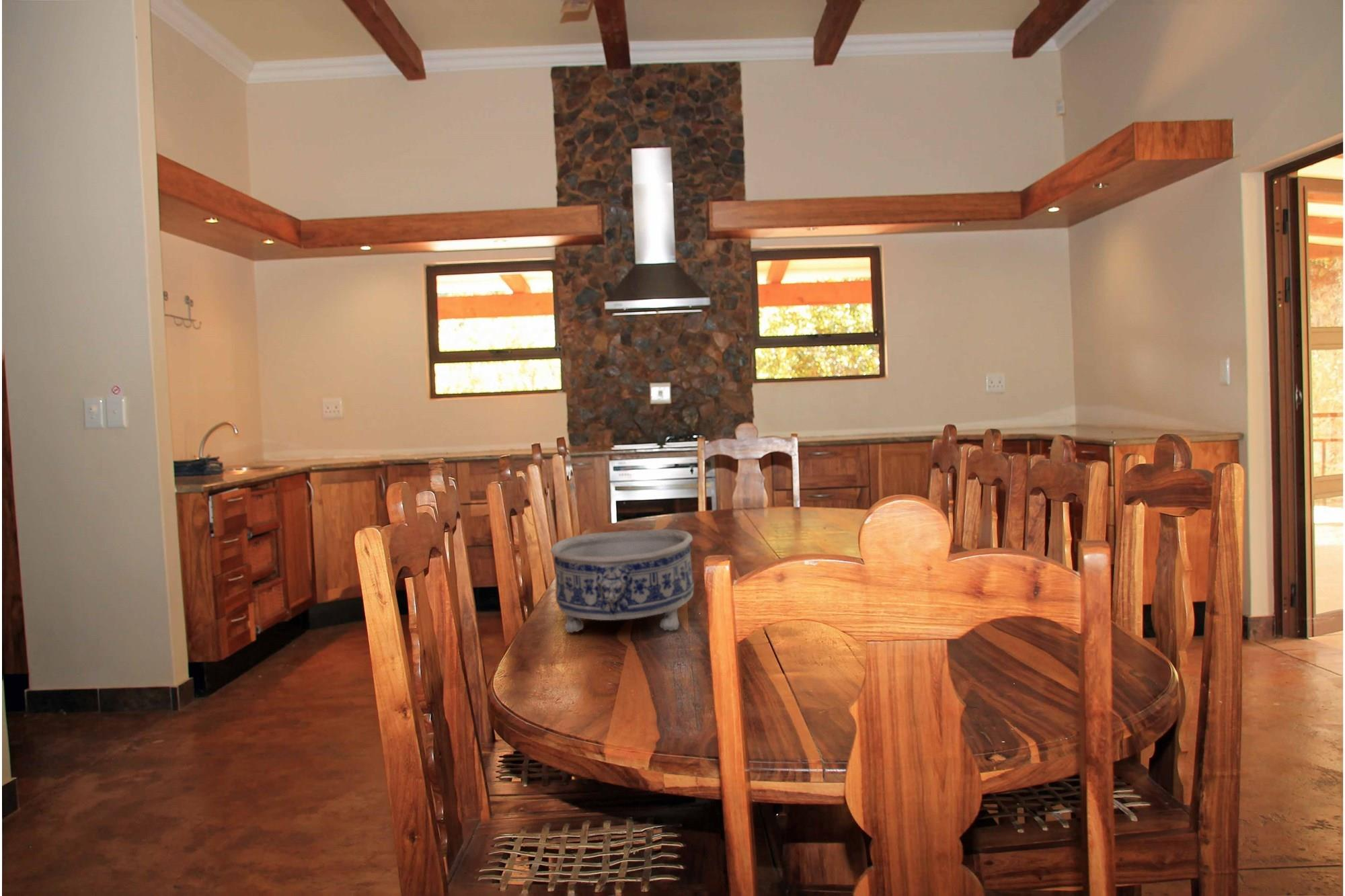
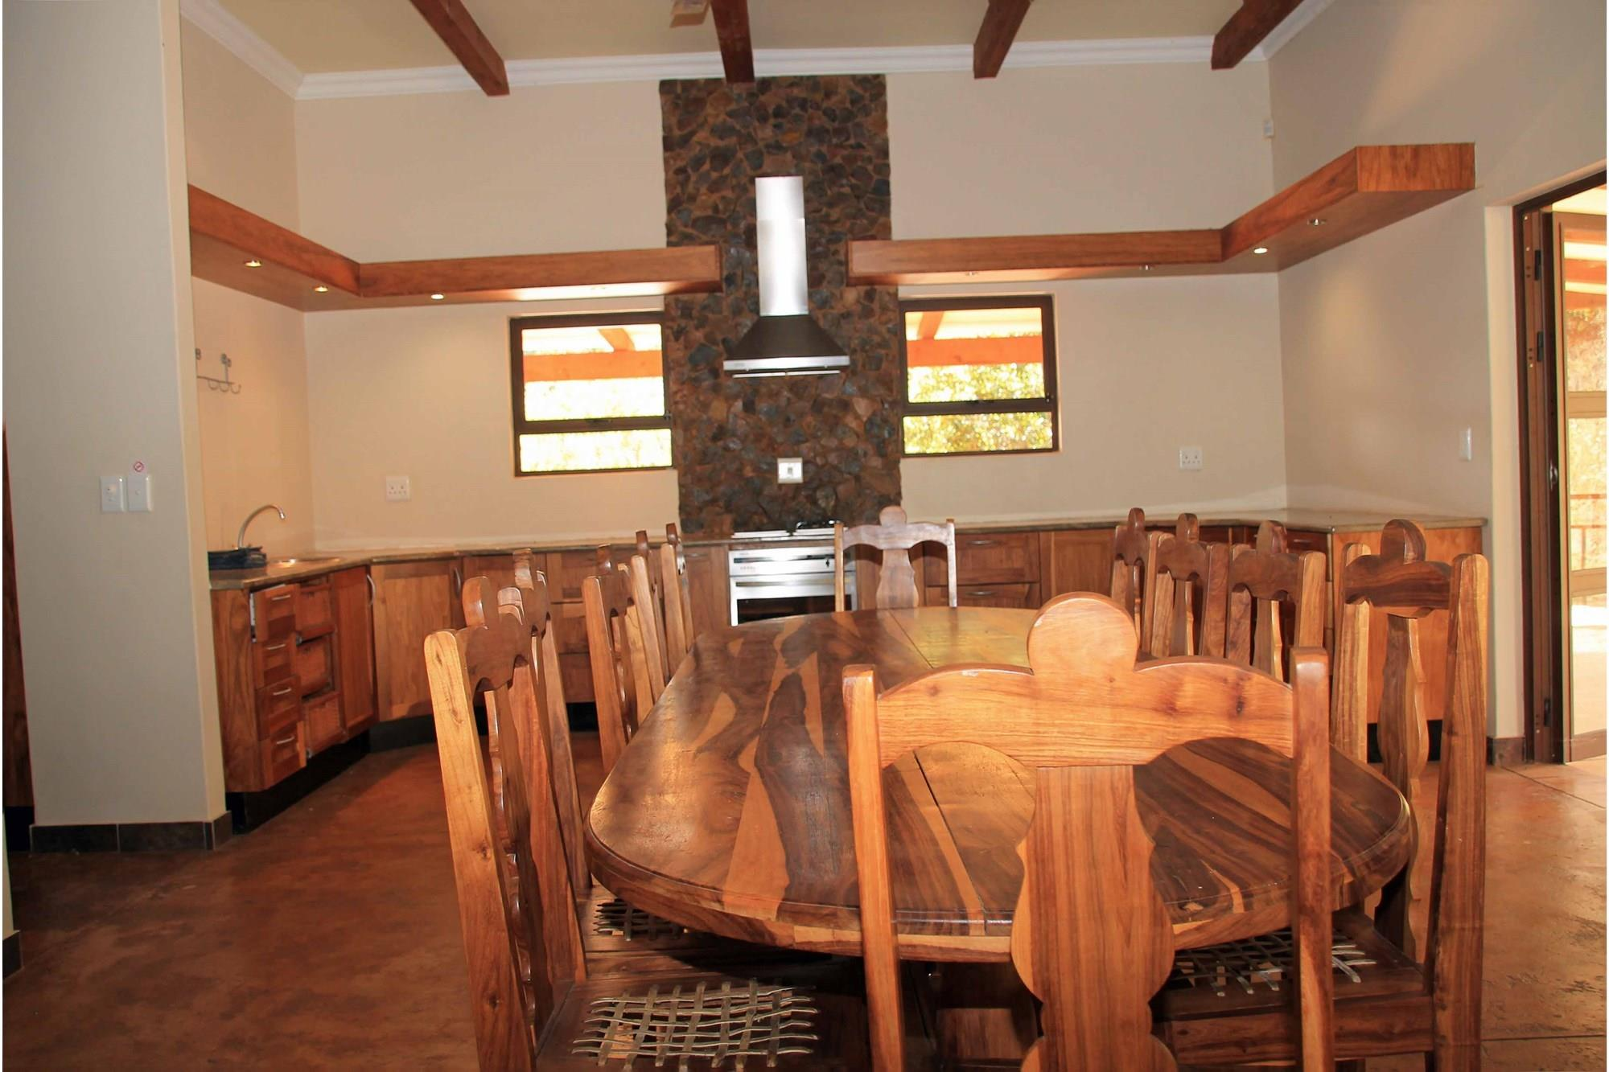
- decorative bowl (624, 578)
